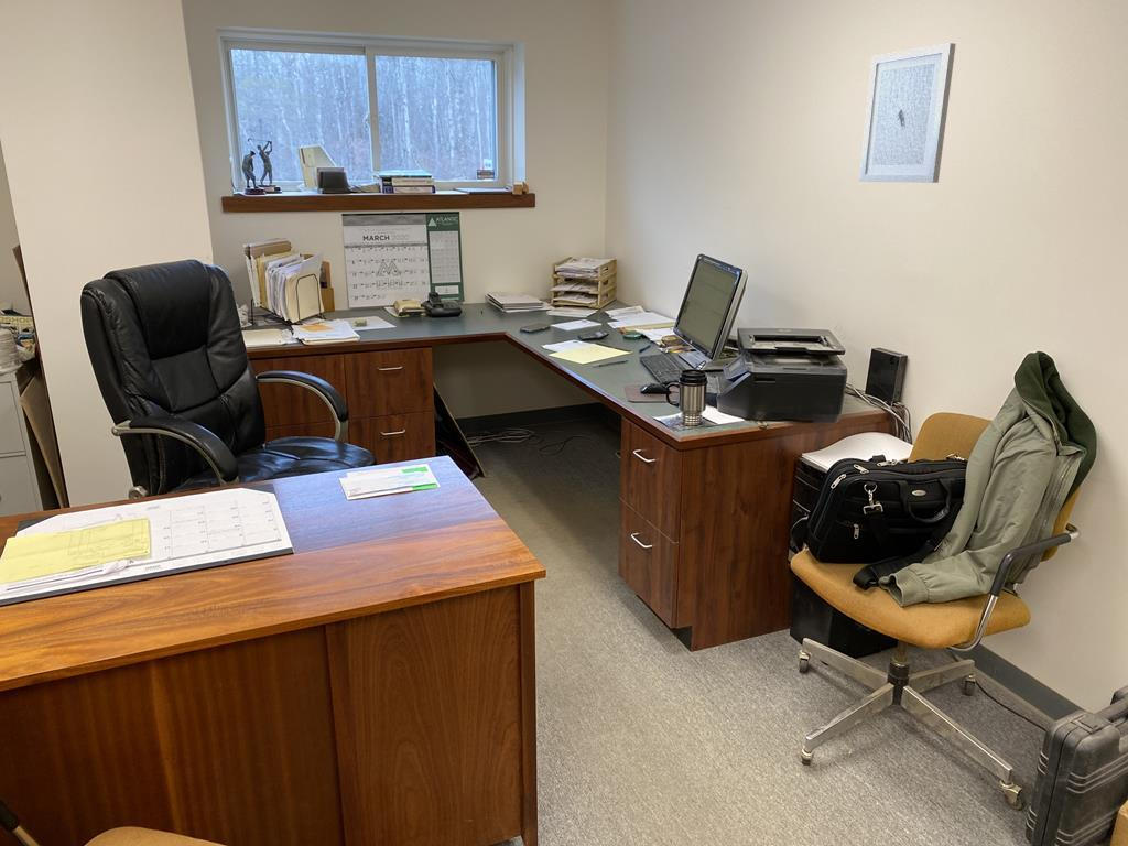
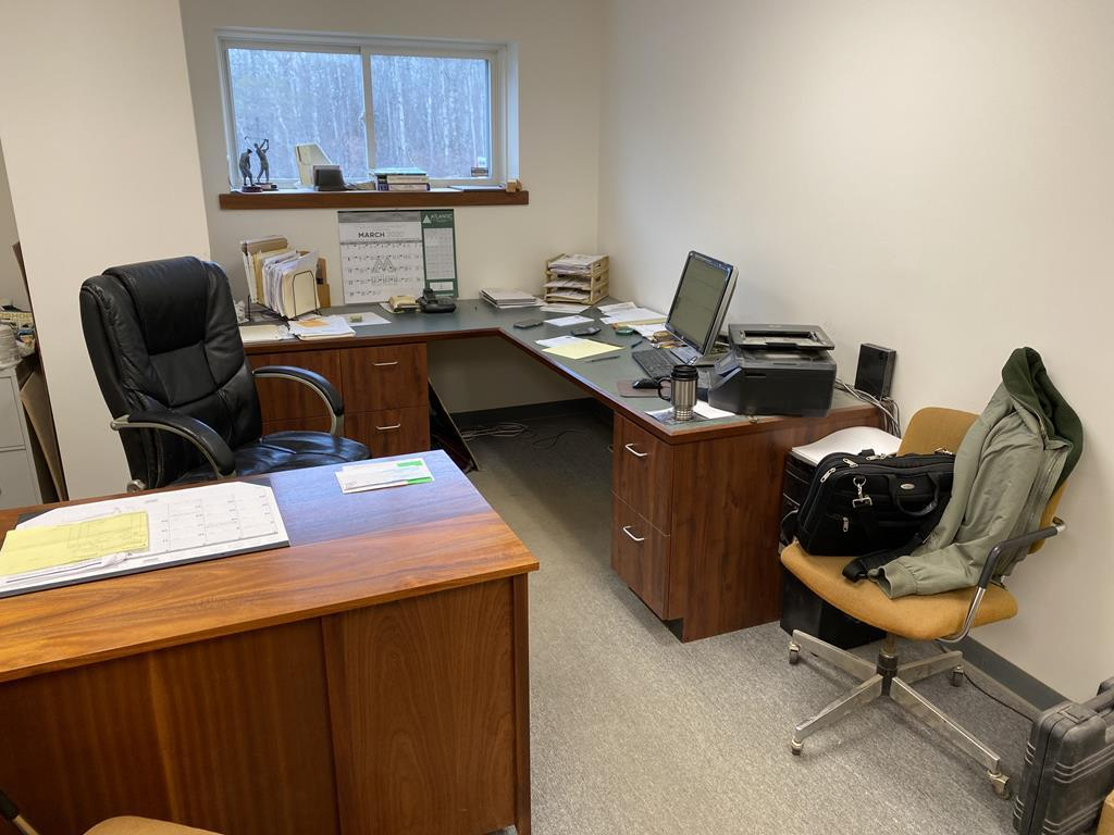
- wall art (903, 117)
